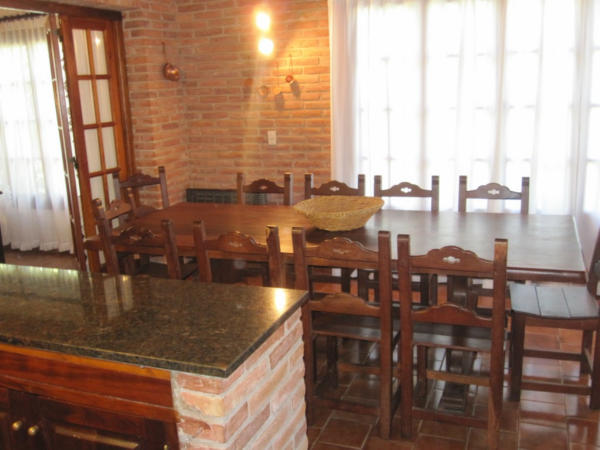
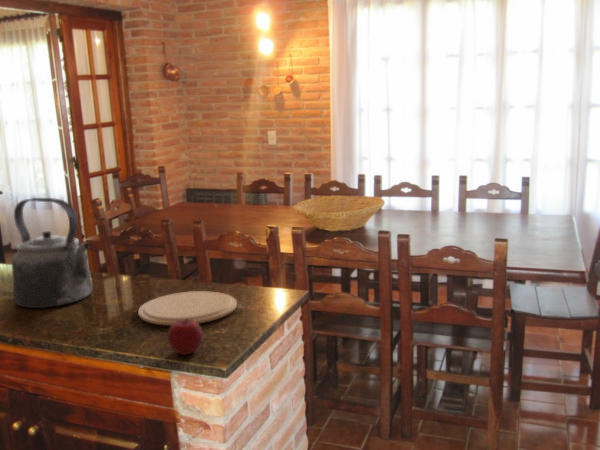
+ plate (188, 306)
+ apple (185, 335)
+ kettle (53, 249)
